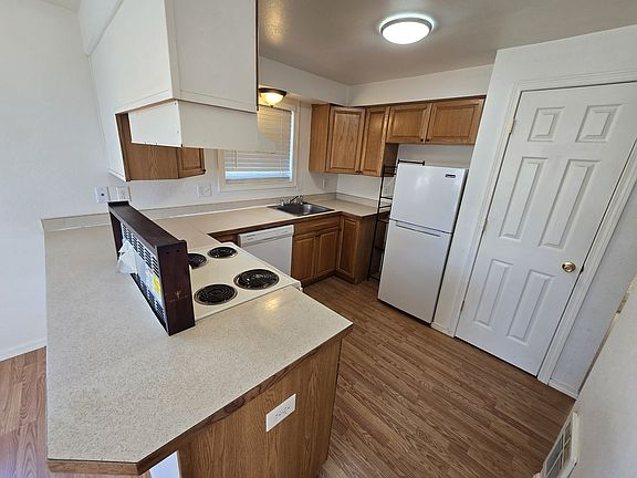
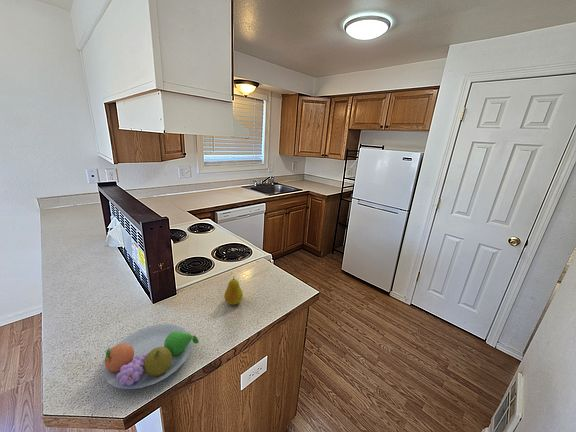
+ fruit (233, 289)
+ fruit bowl (153, 346)
